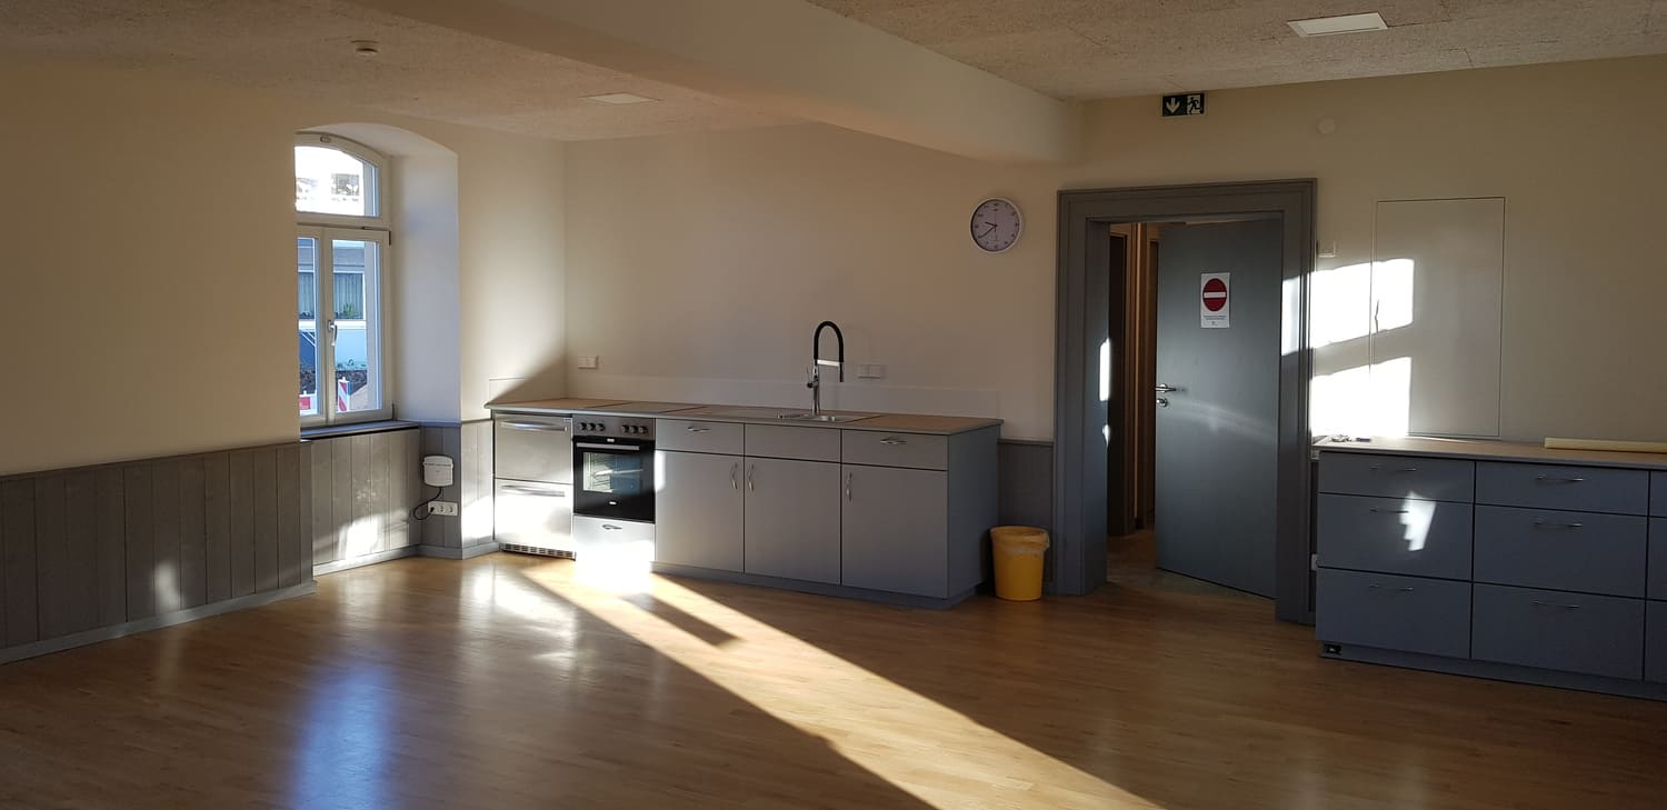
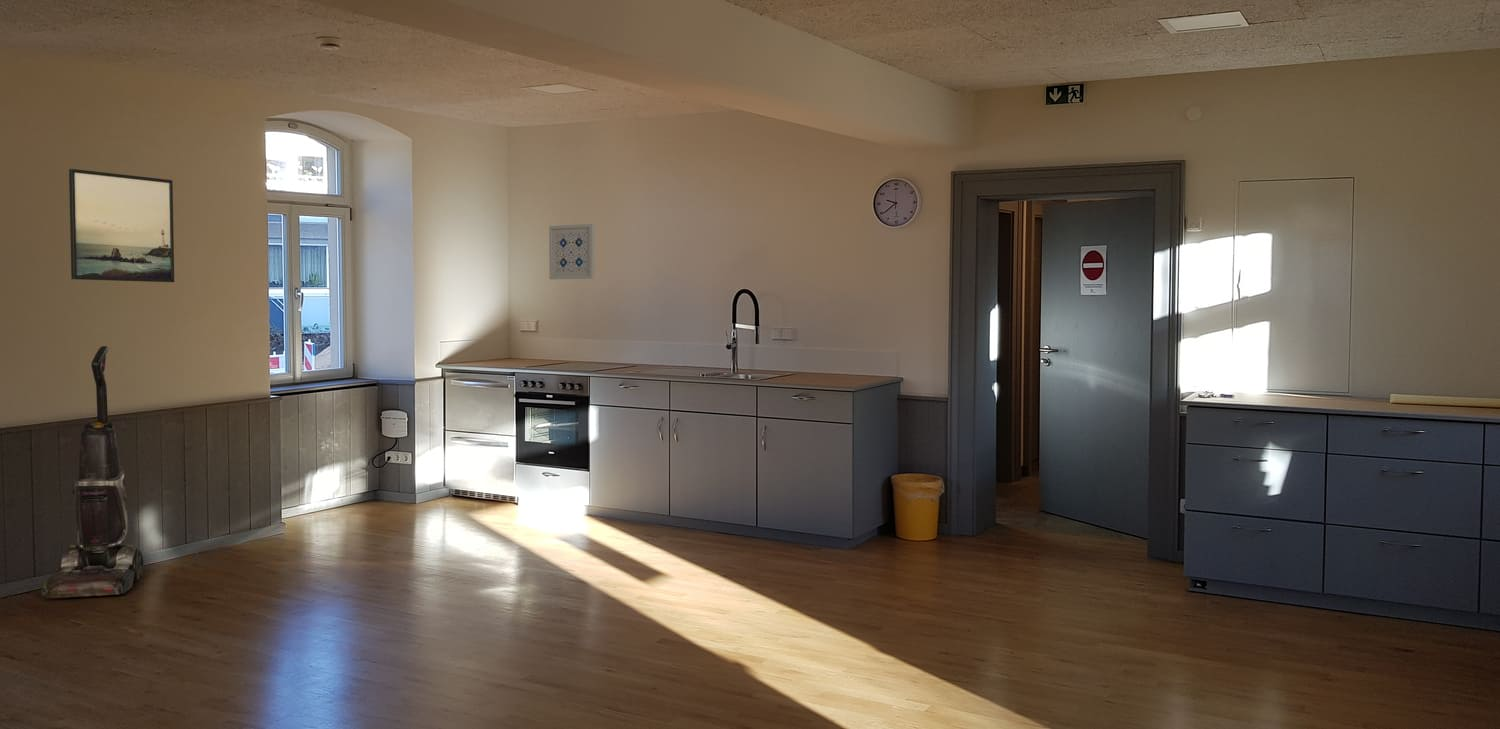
+ wall art (571, 252)
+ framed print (123, 227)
+ vacuum cleaner (92, 467)
